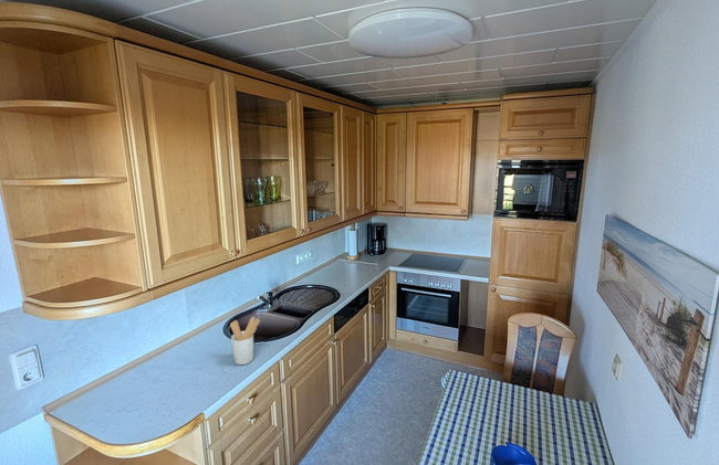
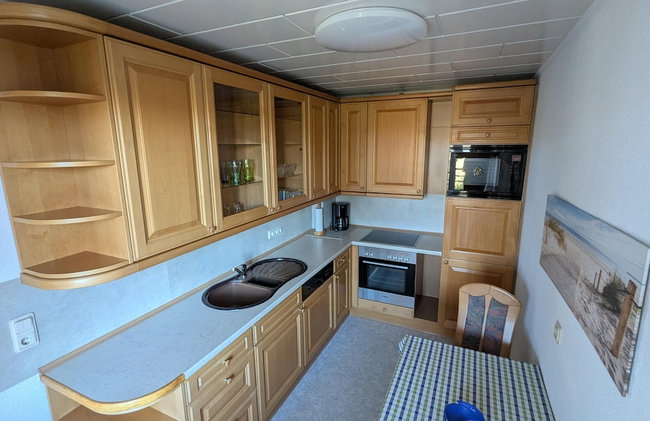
- utensil holder (247, 339)
